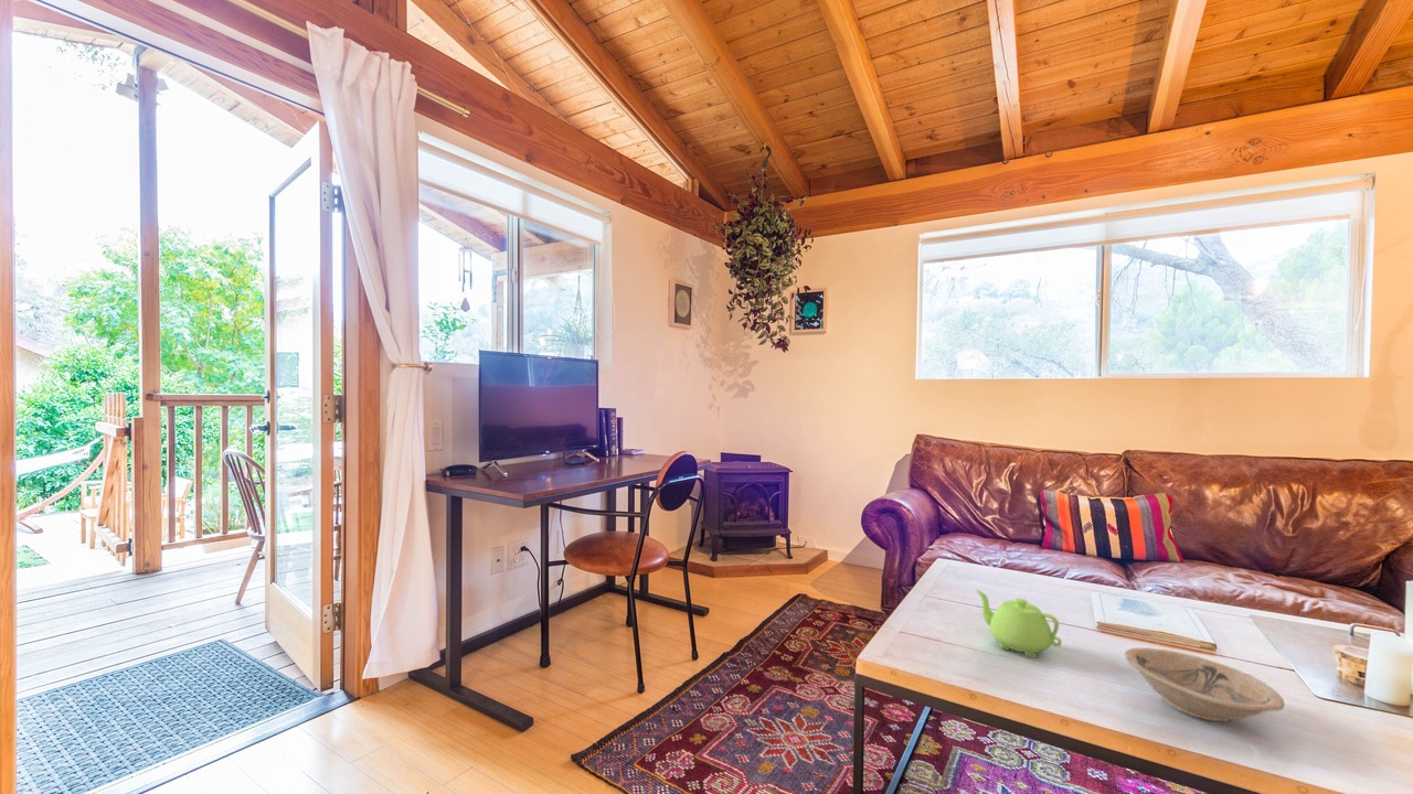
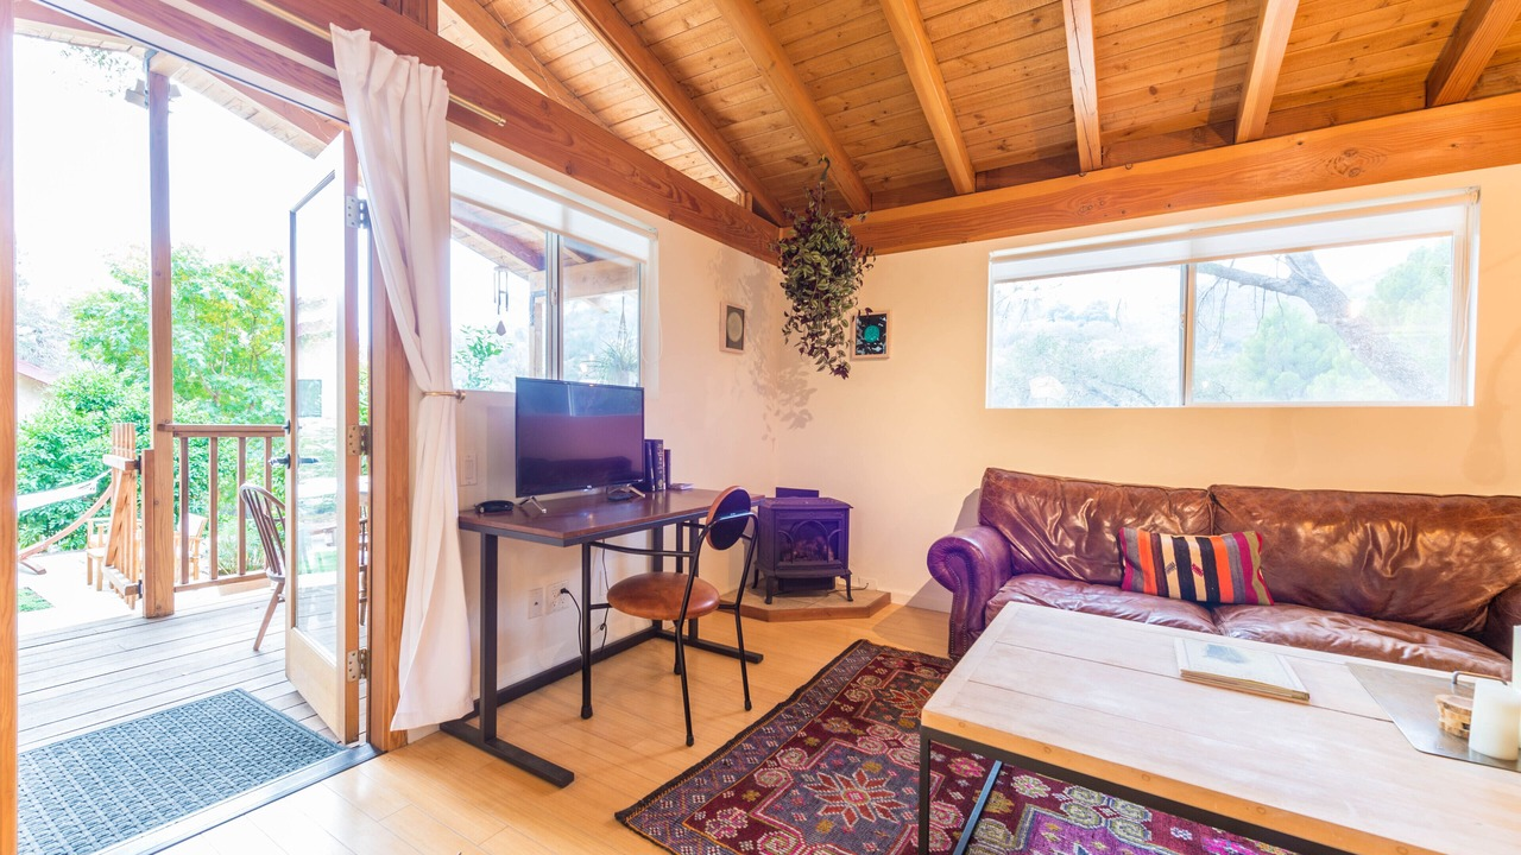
- bowl (1197, 688)
- teapot (1016, 622)
